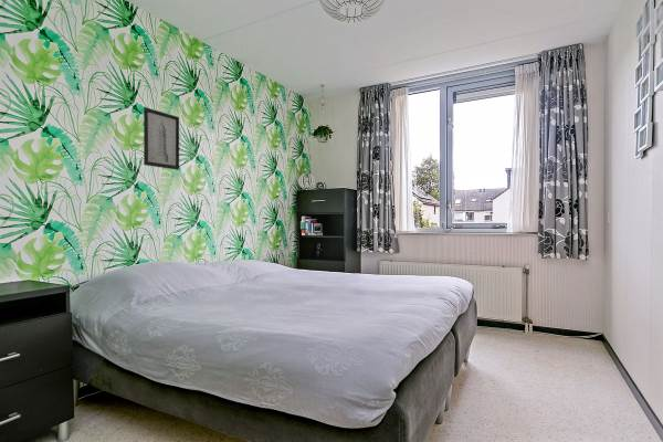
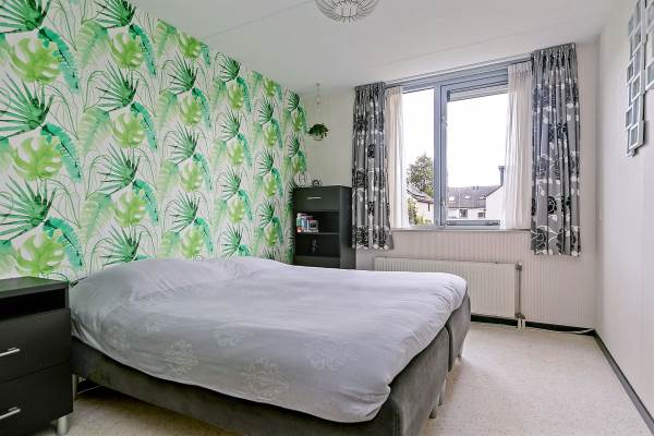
- wall art (161, 139)
